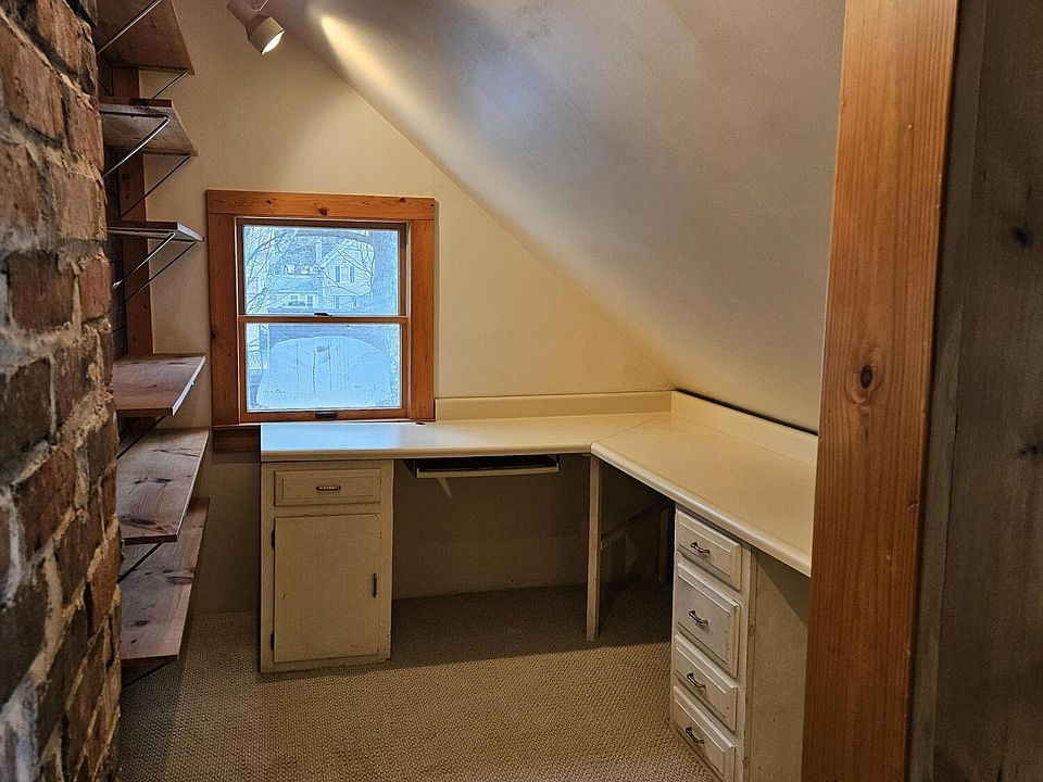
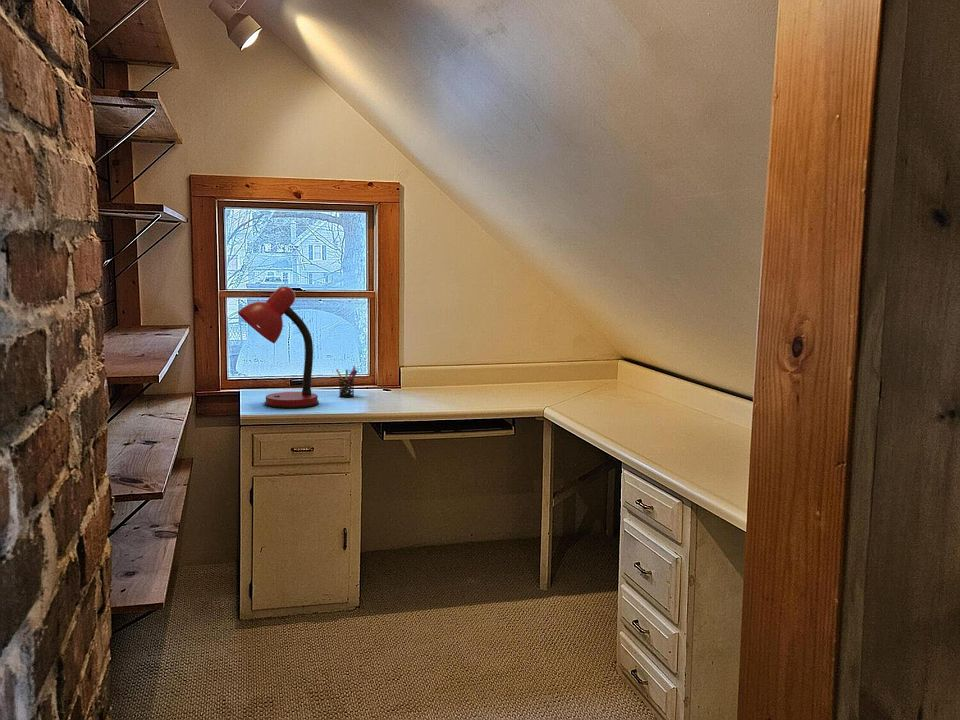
+ desk lamp (275, 341)
+ pen holder (347, 380)
